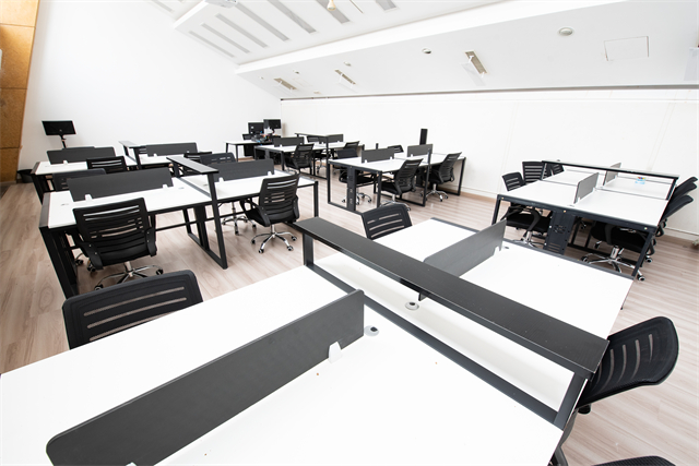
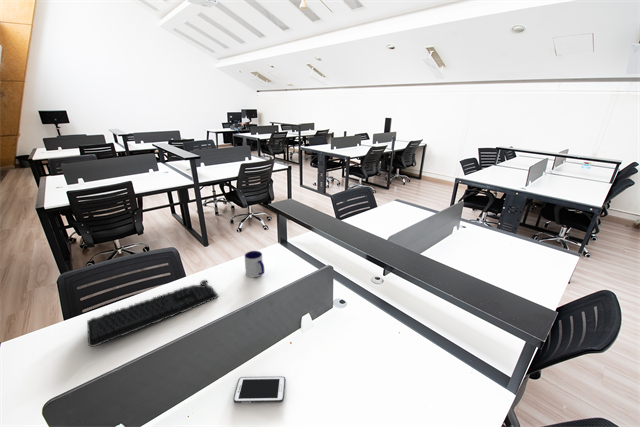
+ cell phone (260, 389)
+ mug (256, 265)
+ keyboard (157, 307)
